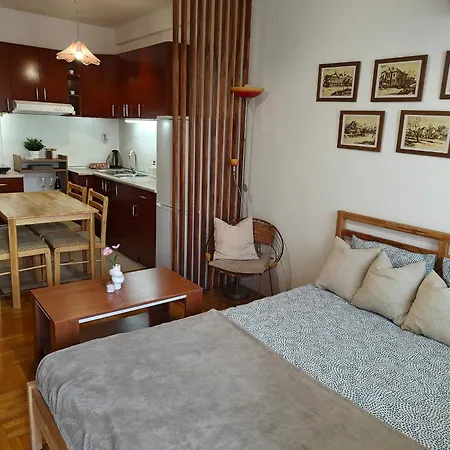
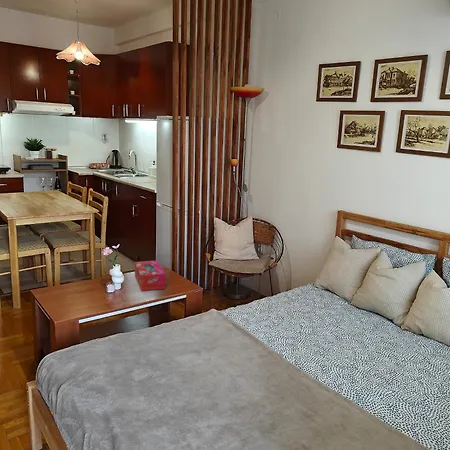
+ tissue box (149, 274)
